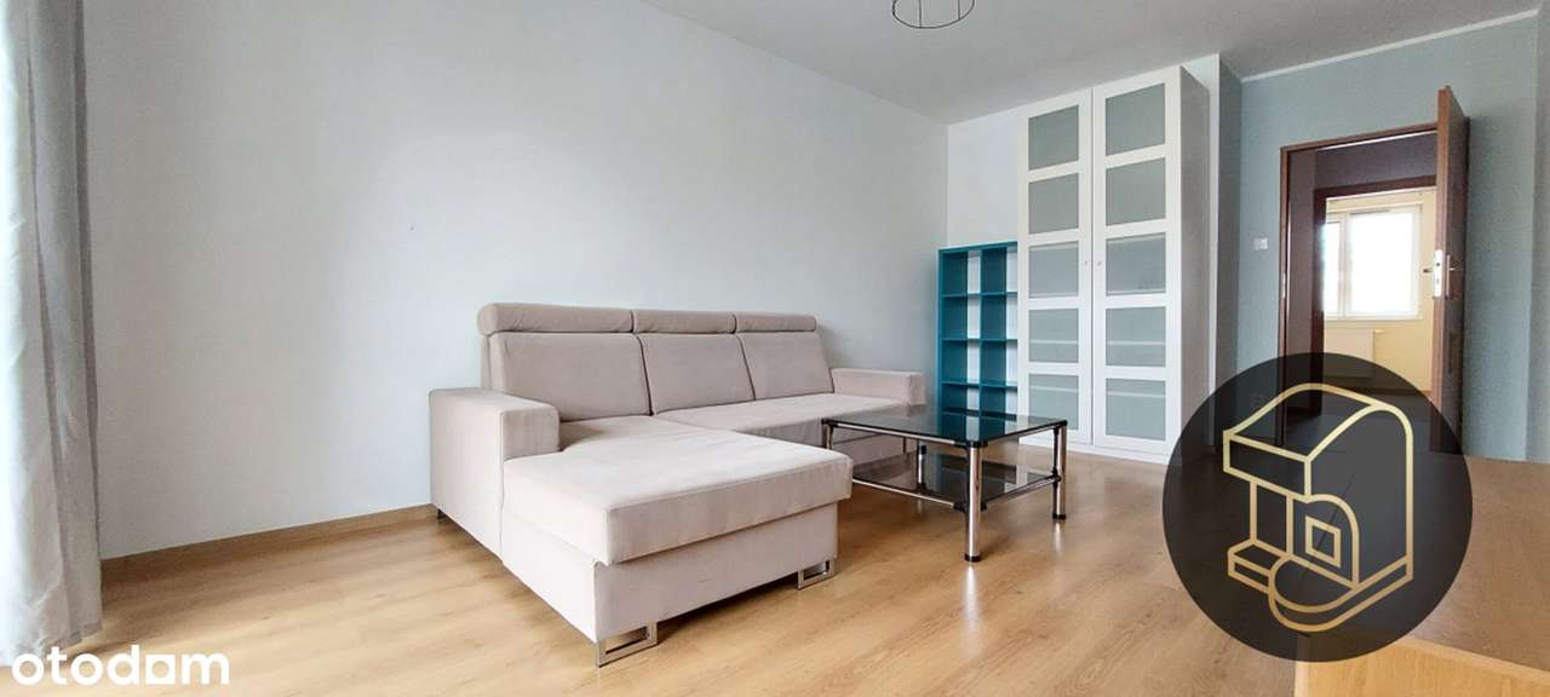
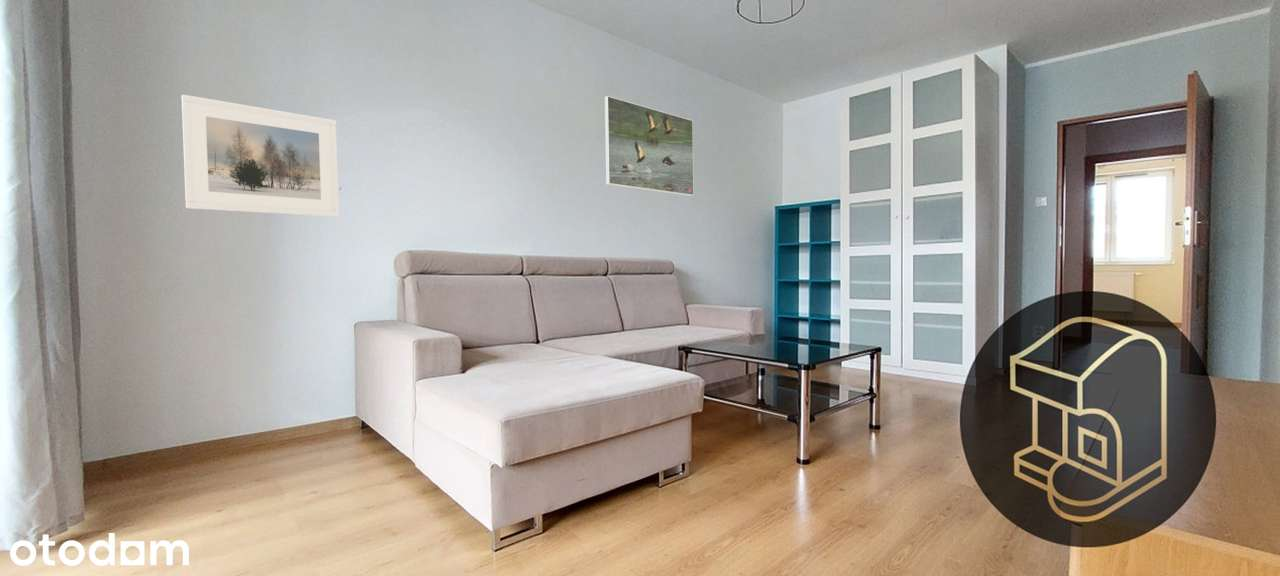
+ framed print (266, 160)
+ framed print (652, 149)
